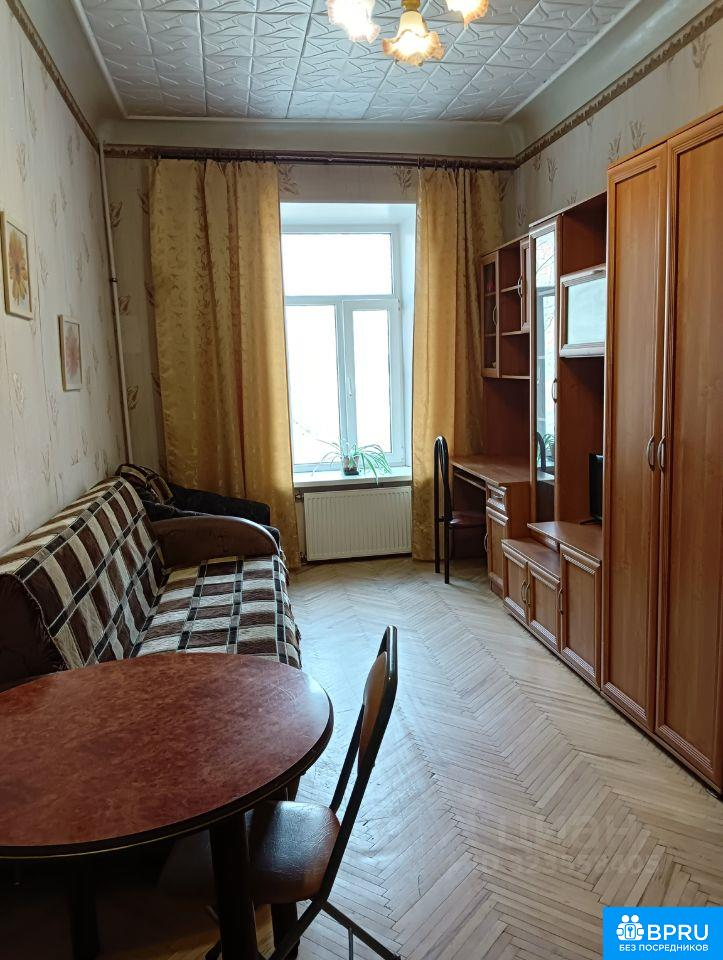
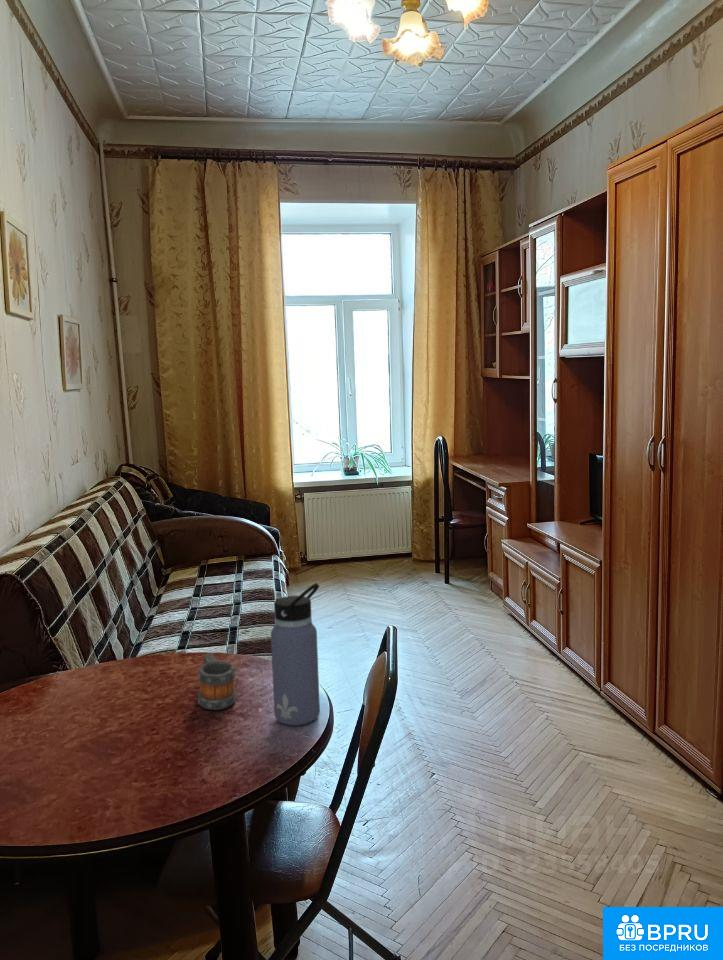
+ water bottle (296, 650)
+ mug (214, 680)
